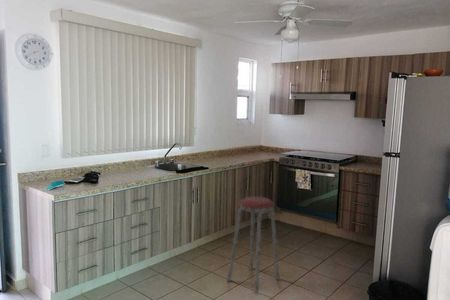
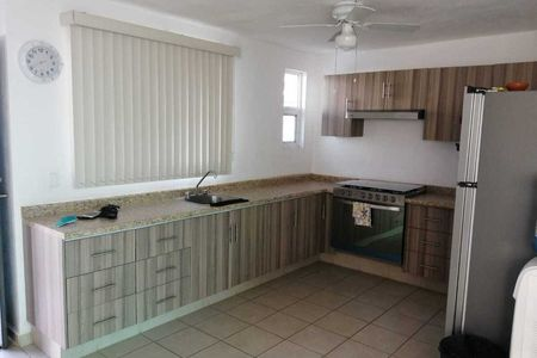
- music stool (253, 240)
